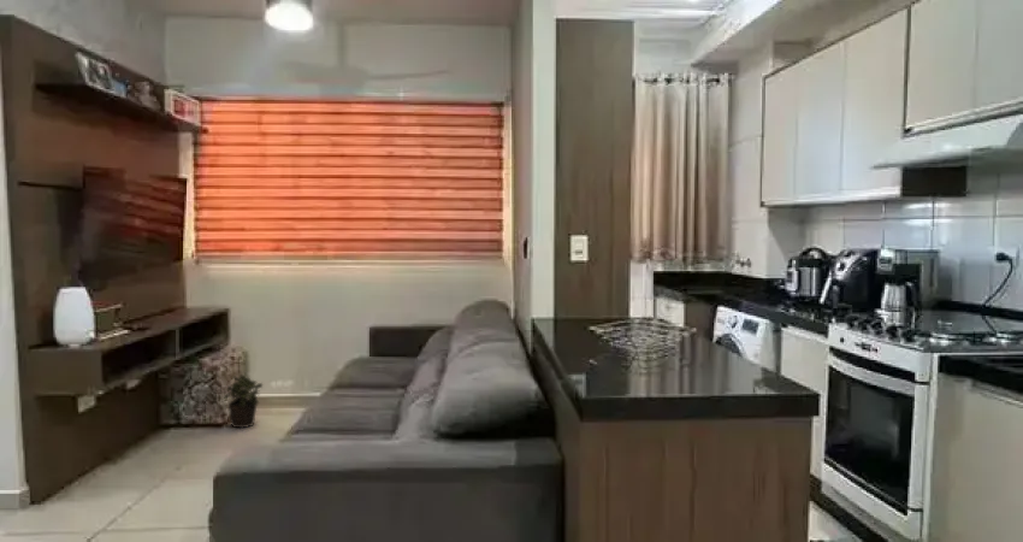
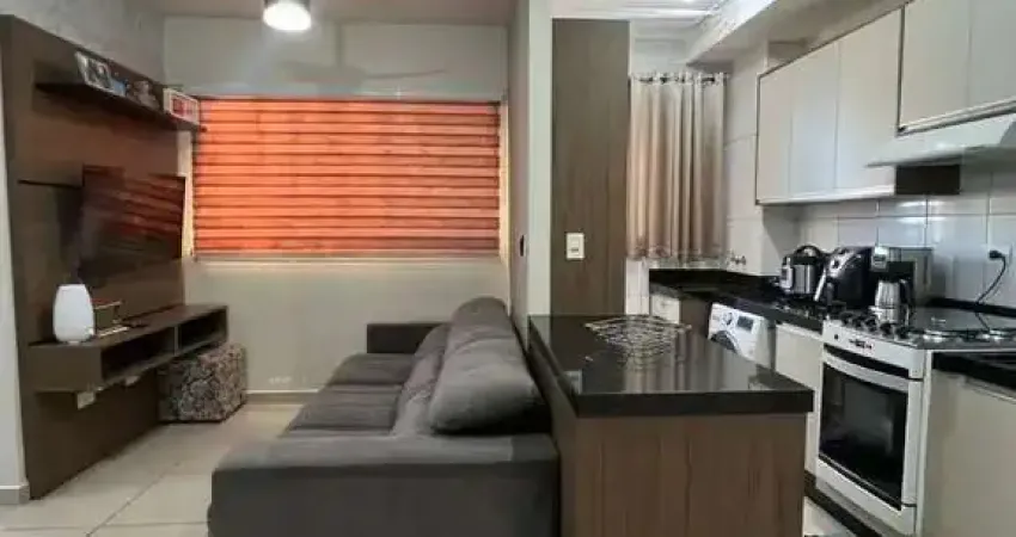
- potted plant (243, 399)
